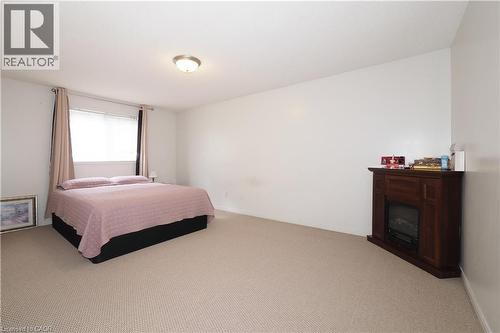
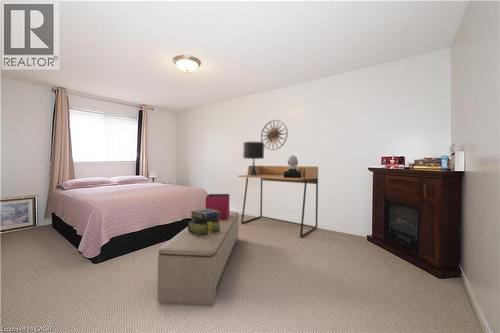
+ desk (278, 181)
+ sculpture bust (292, 166)
+ storage bin (218, 206)
+ wall art (273, 135)
+ bench (209, 243)
+ lamp (253, 159)
+ stack of books (204, 220)
